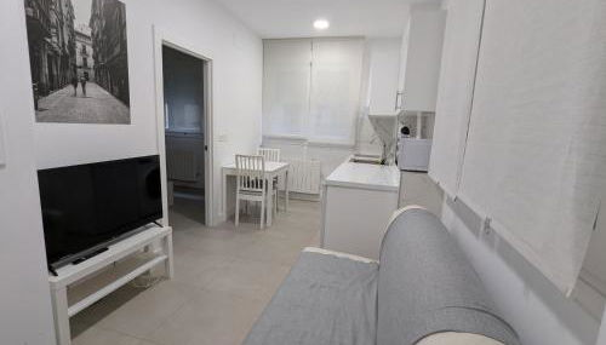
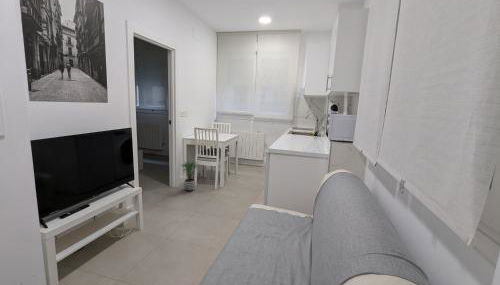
+ potted plant (189, 175)
